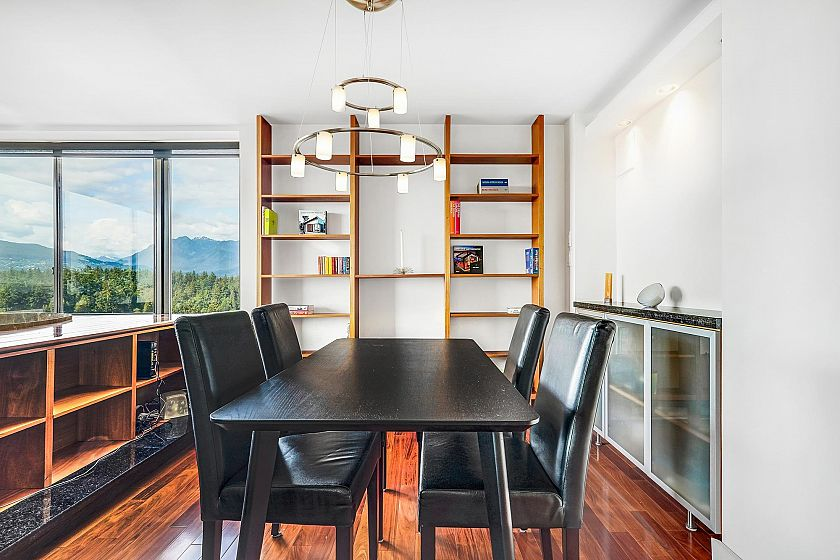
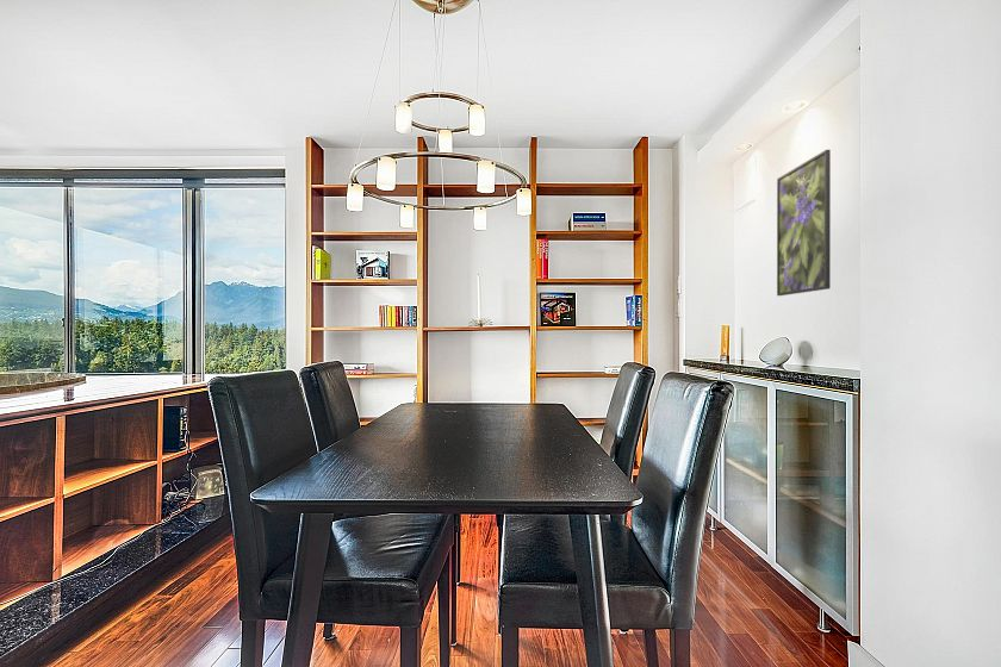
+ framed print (801, 229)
